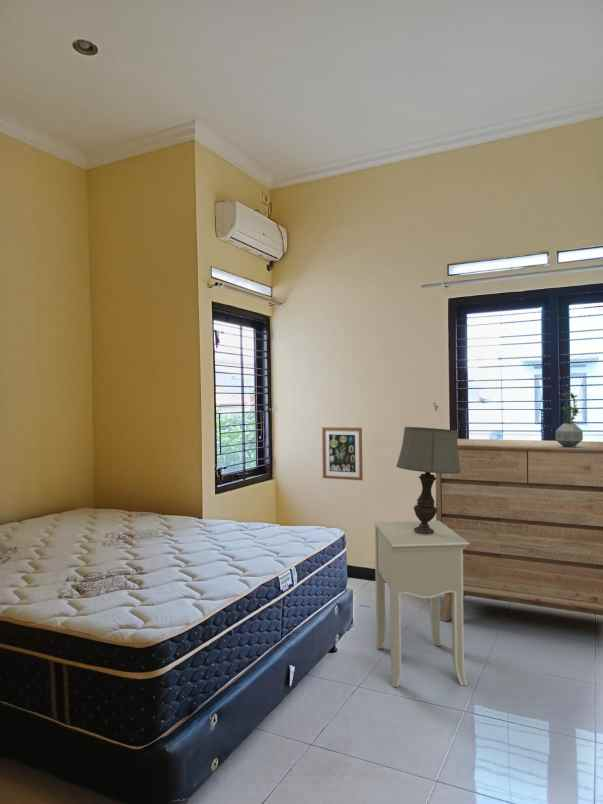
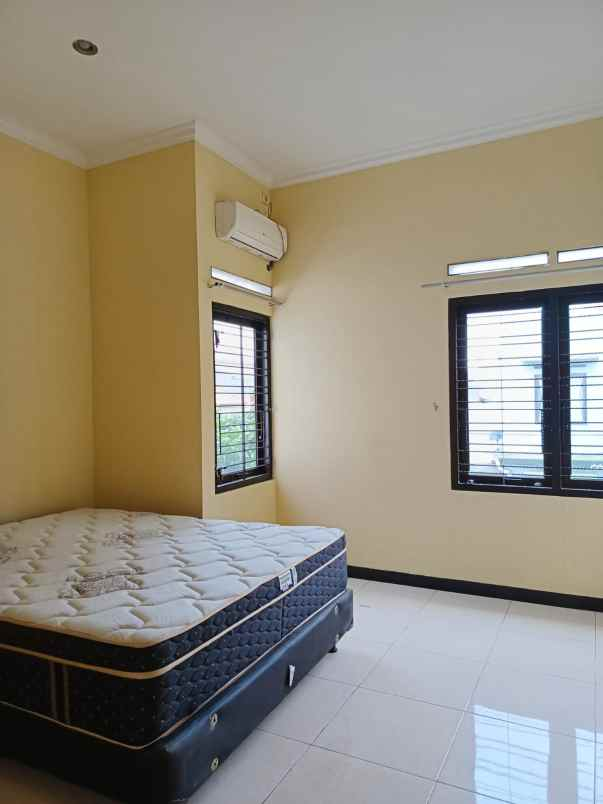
- potted plant (569, 418)
- table lamp (423, 480)
- dresser (531, 532)
- wall art (342, 453)
- nightstand (420, 597)
